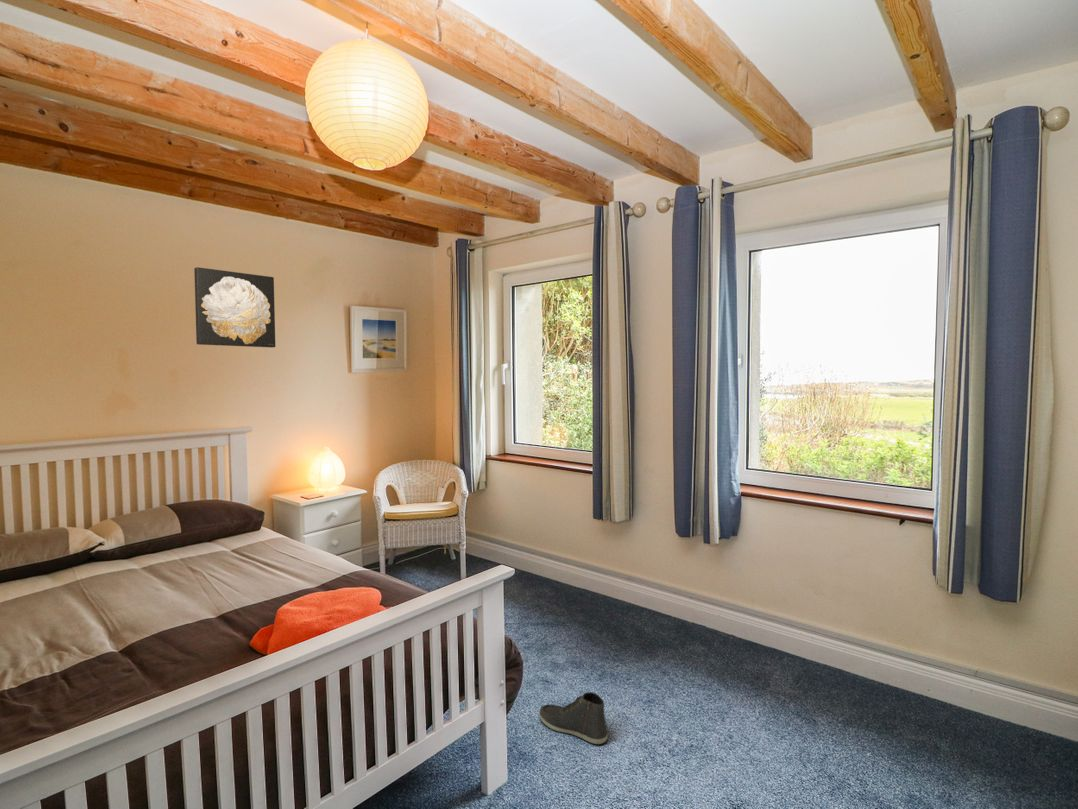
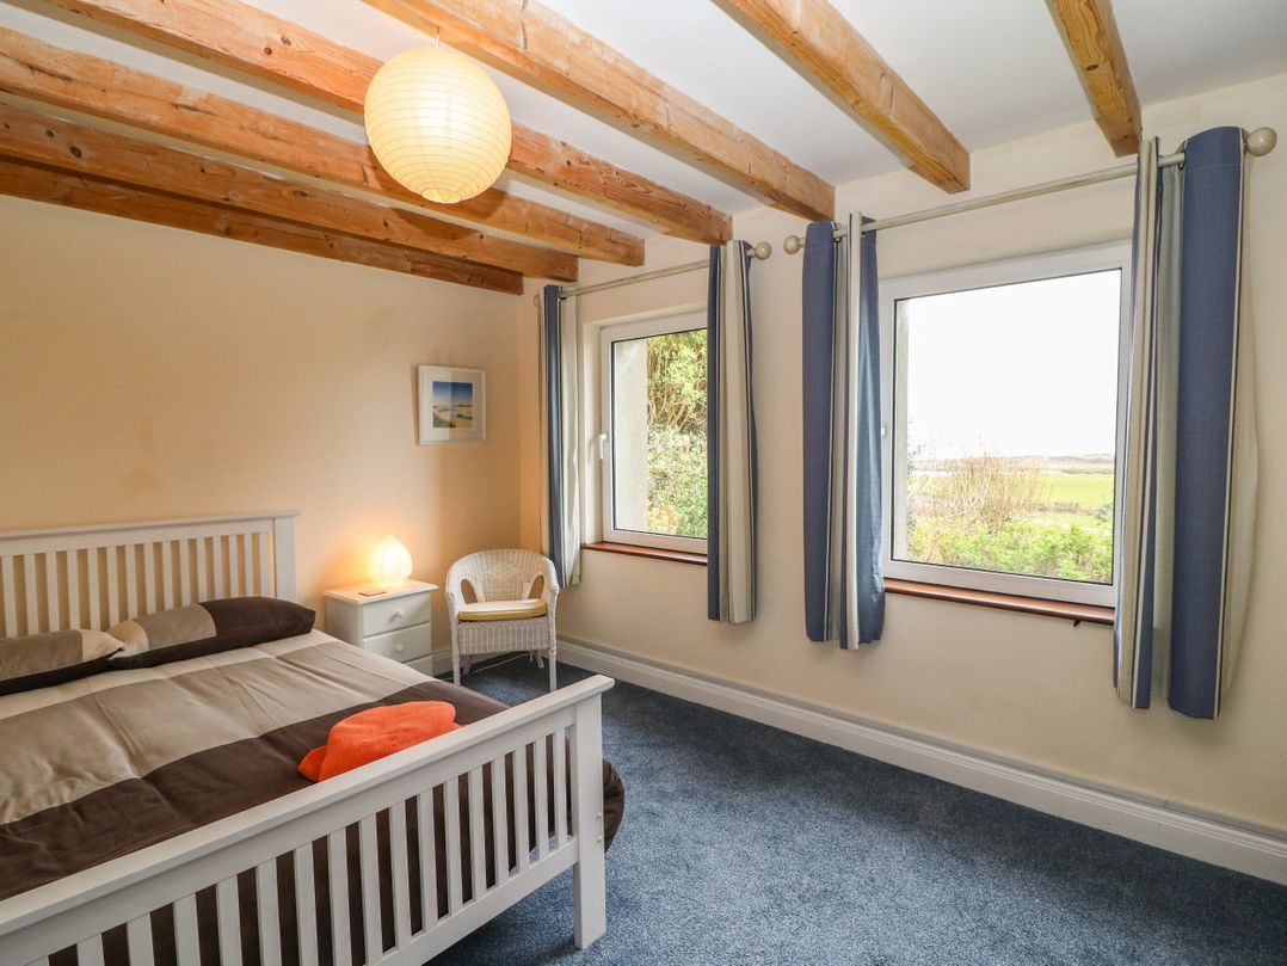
- sneaker (573, 708)
- wall art (236, 309)
